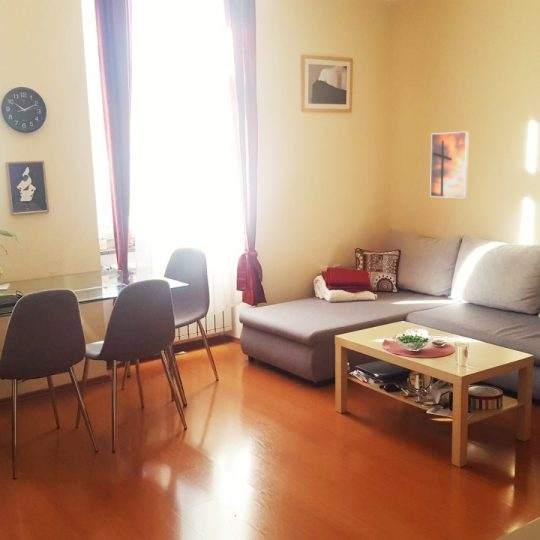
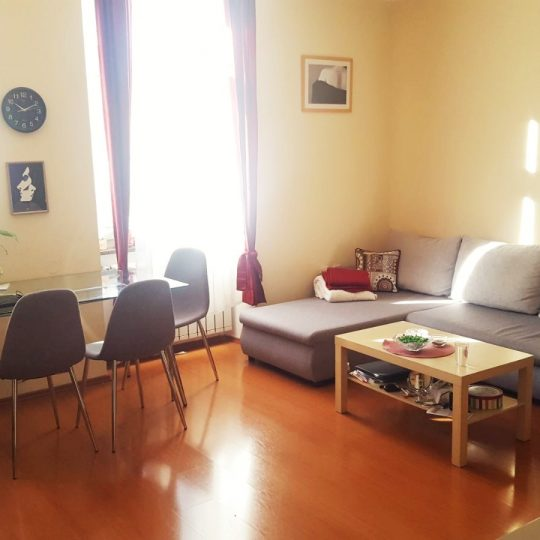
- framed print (449, 165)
